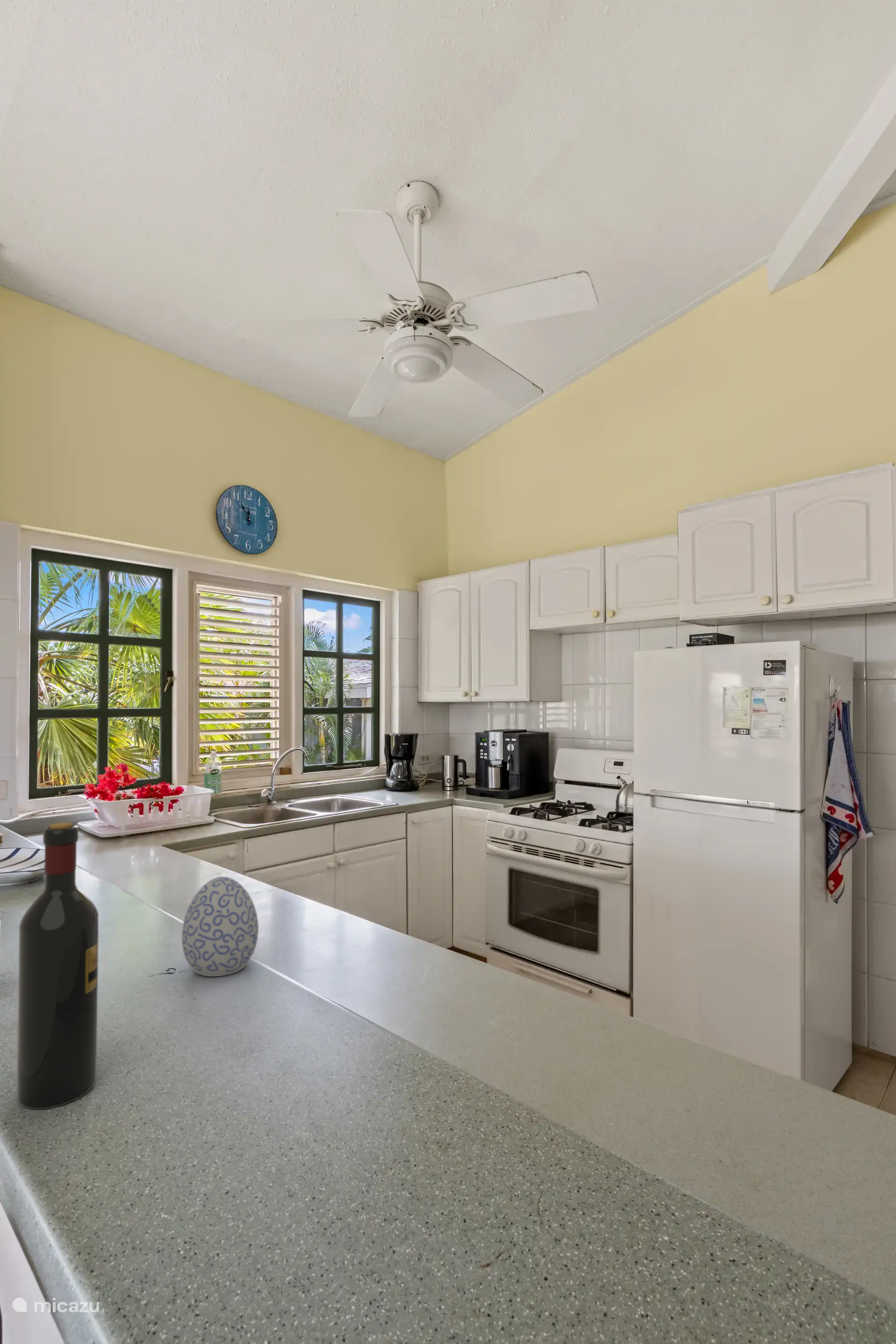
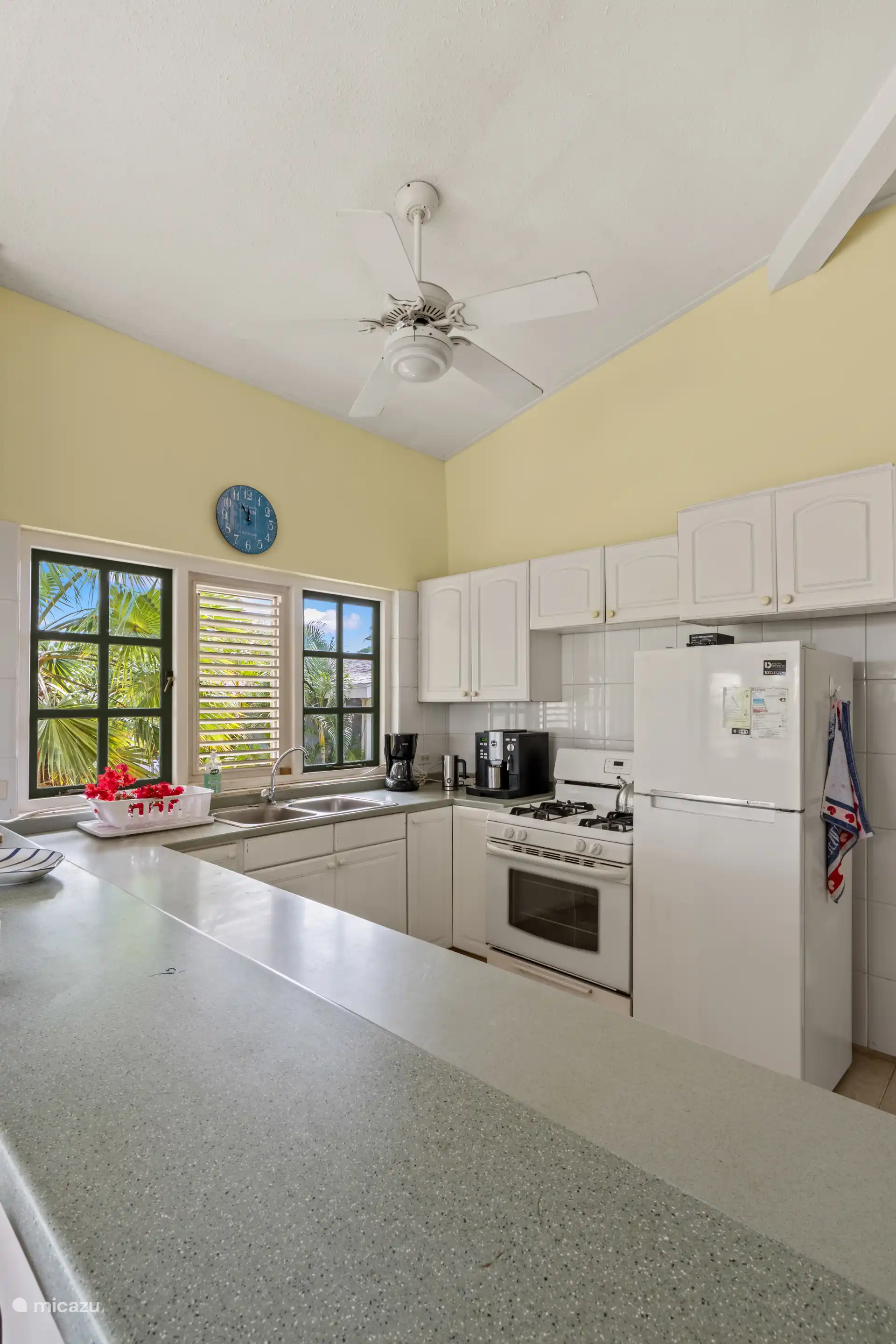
- decorative egg (221, 922)
- wine bottle (59, 956)
